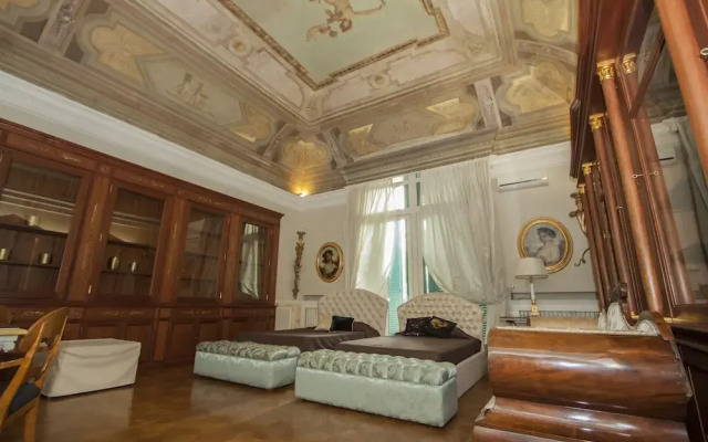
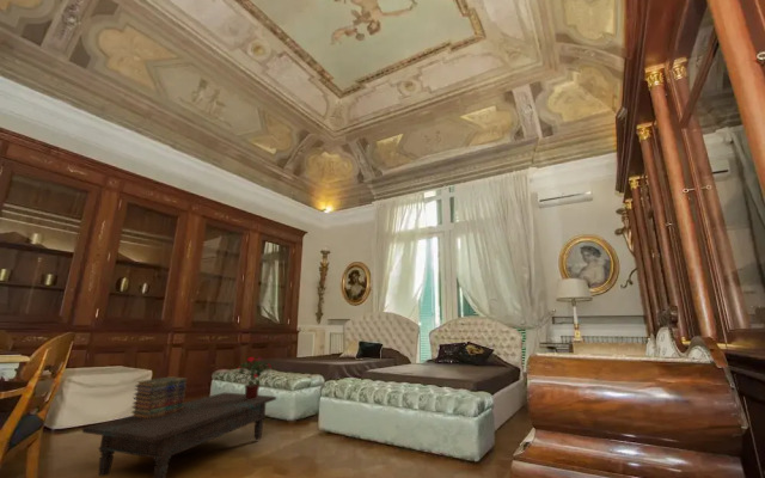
+ book stack (159, 396)
+ coffee table (194, 431)
+ potted flower (250, 375)
